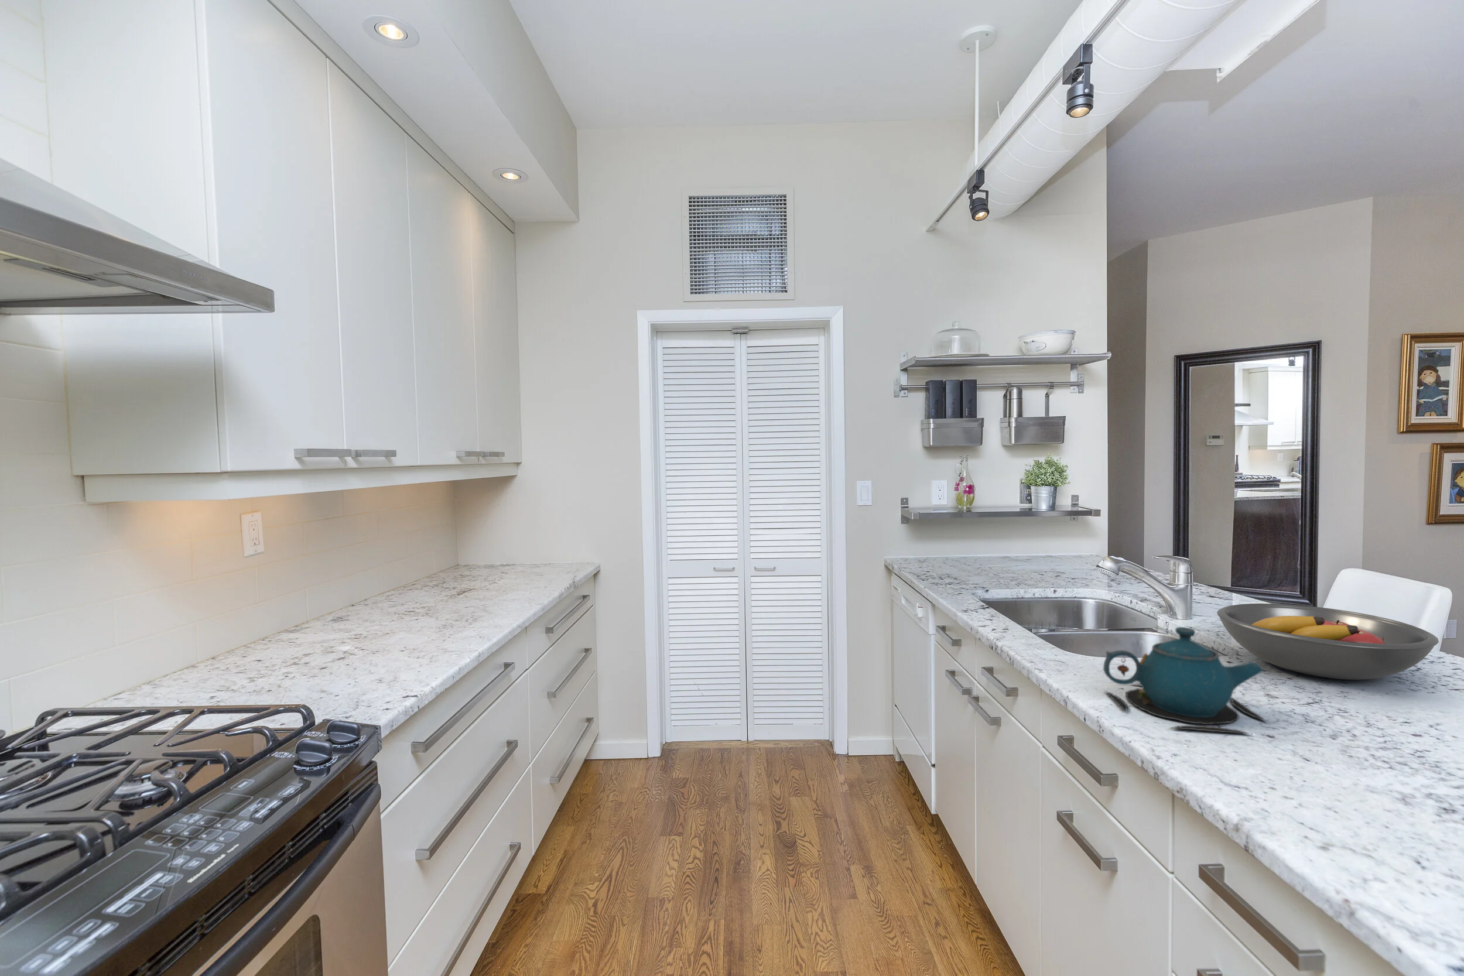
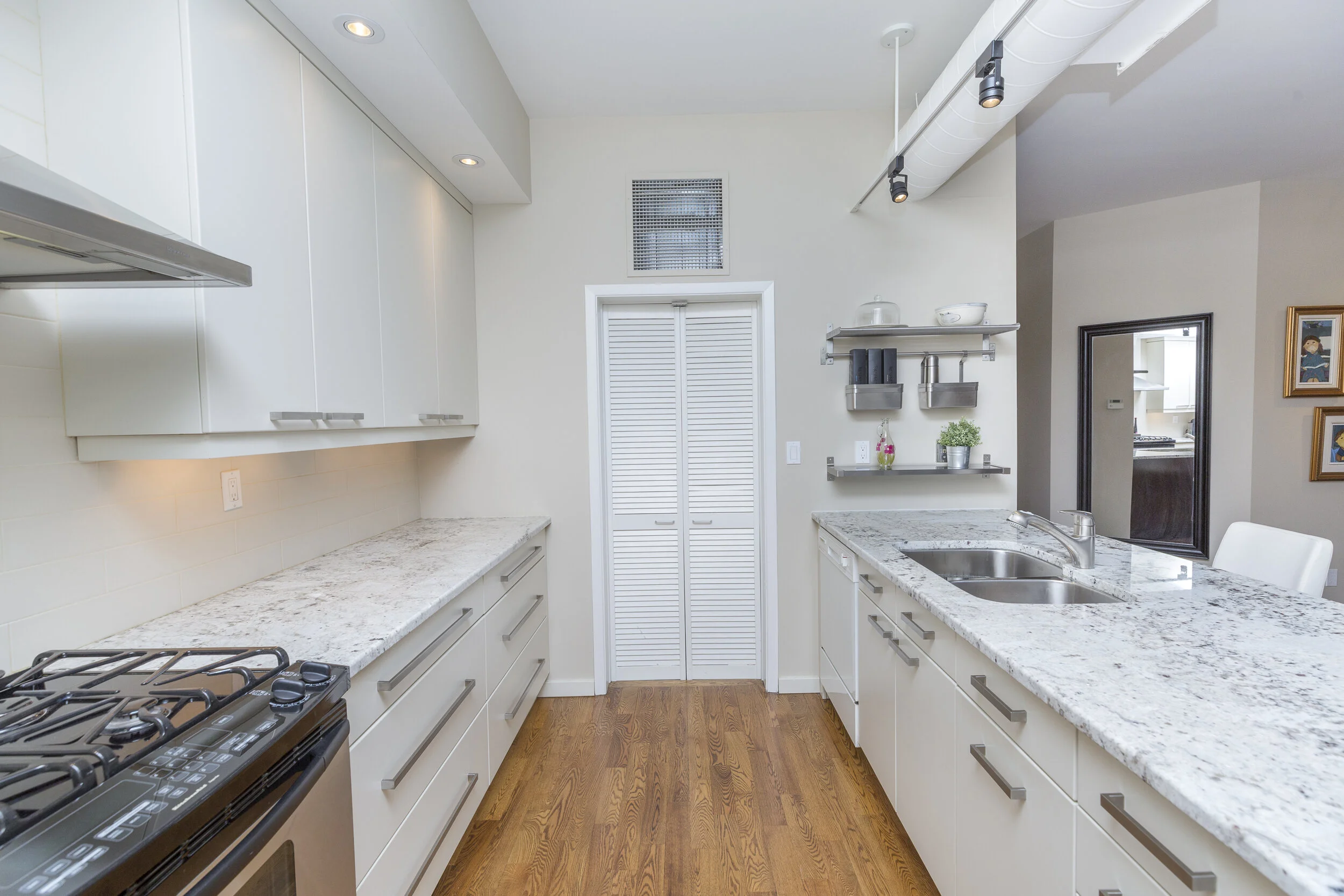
- fruit bowl (1317, 638)
- teapot (1179, 667)
